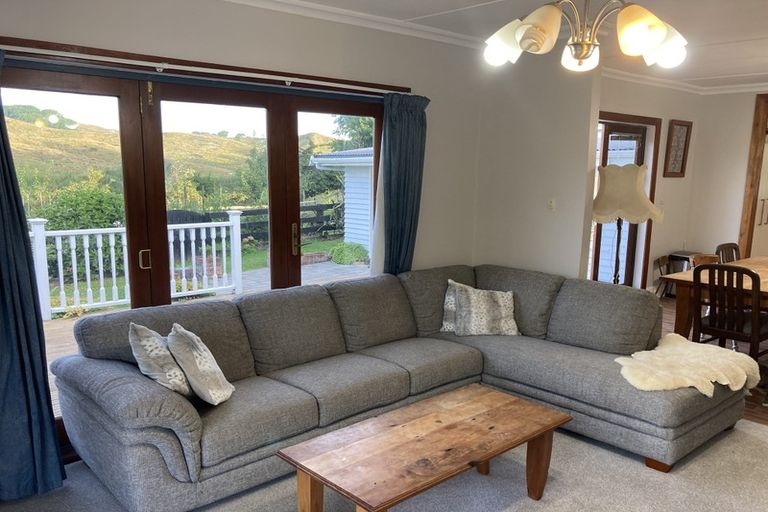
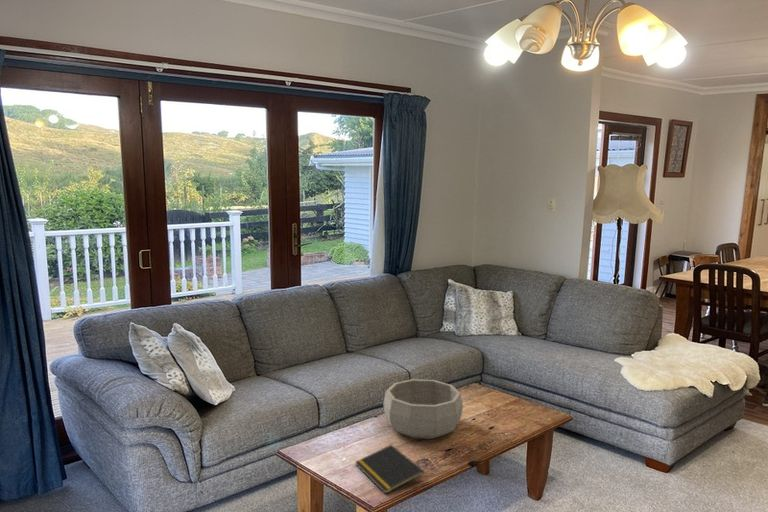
+ decorative bowl (422, 409)
+ notepad (388, 467)
